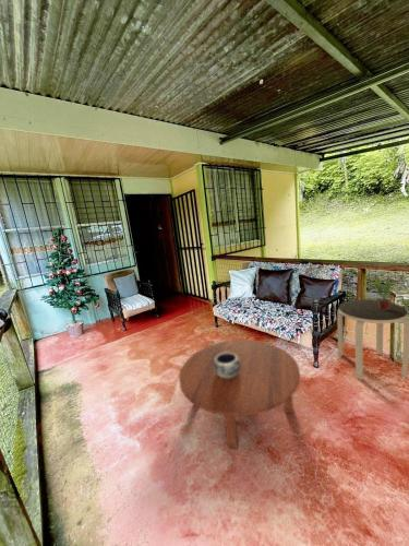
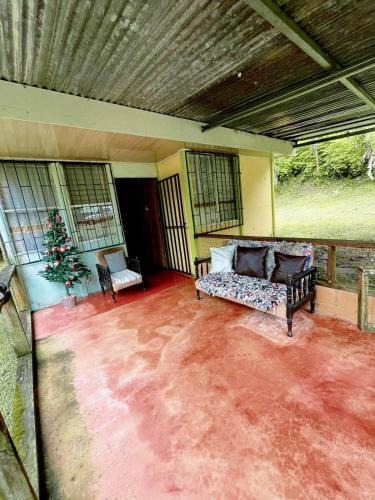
- side table (376, 337)
- decorative bowl (227, 365)
- potted plant (387, 293)
- coffee table (239, 387)
